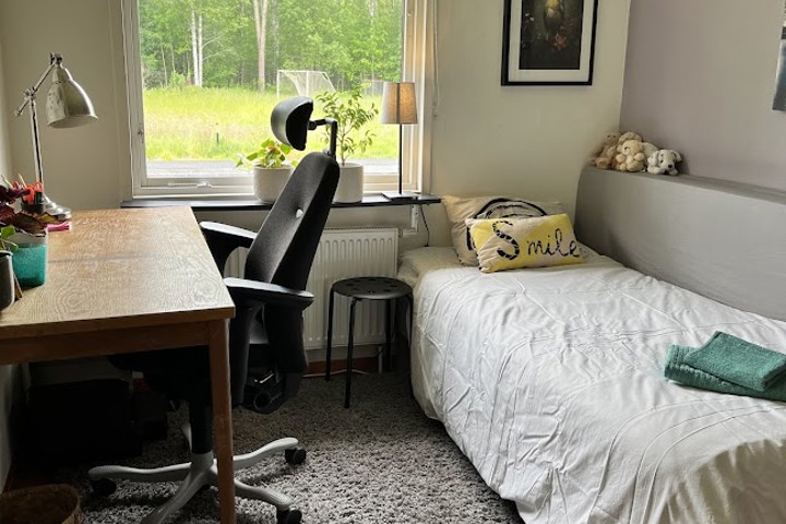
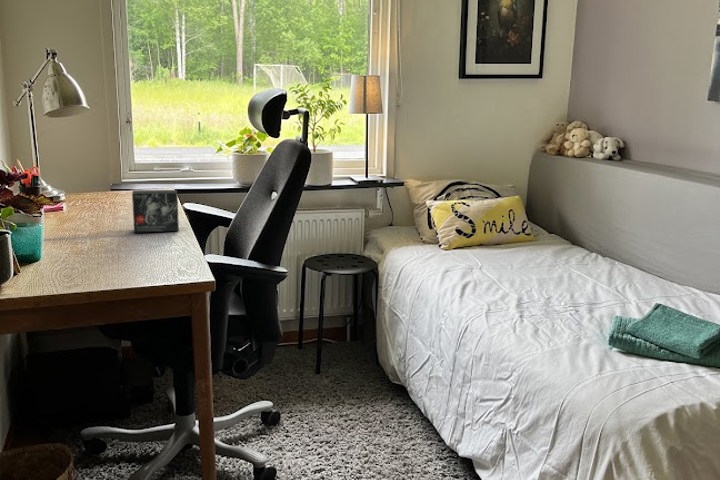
+ small box (155, 210)
